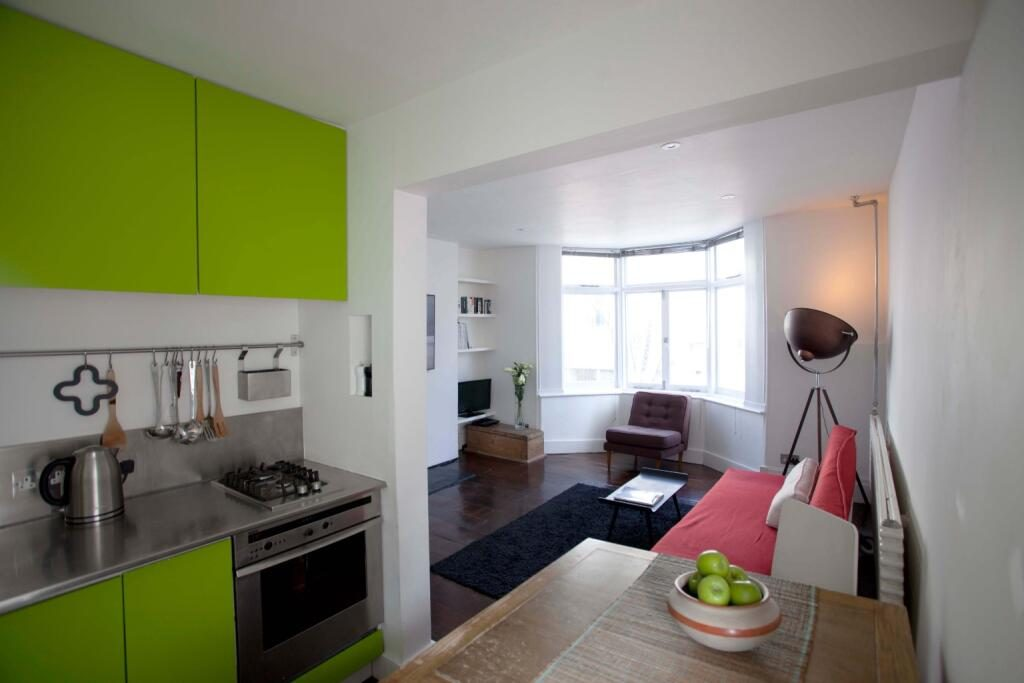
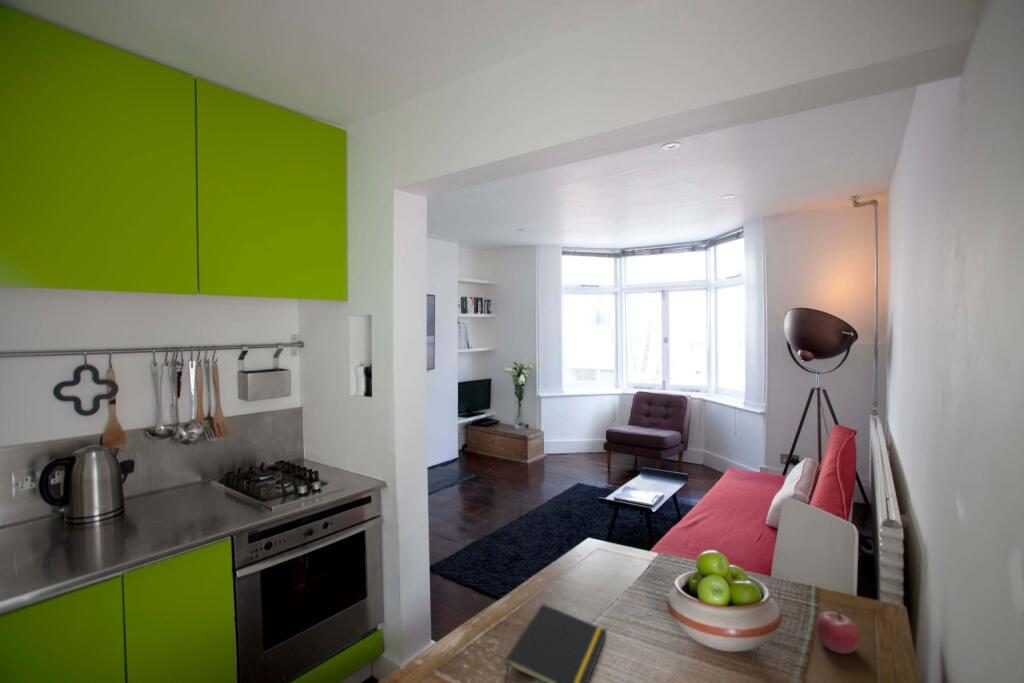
+ notepad (559, 646)
+ fruit (837, 628)
